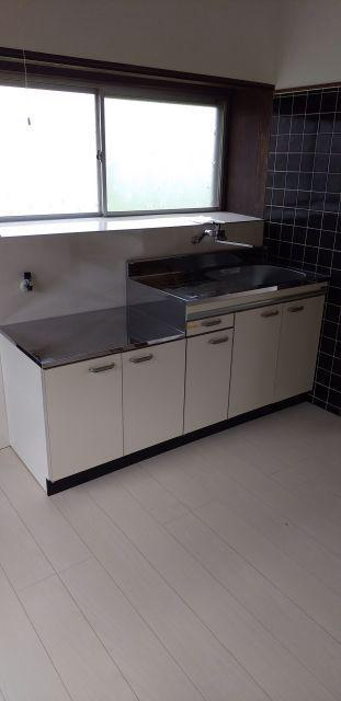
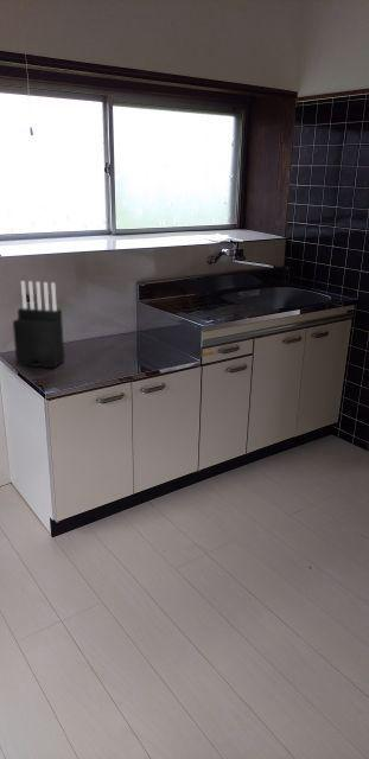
+ knife block (37, 324)
